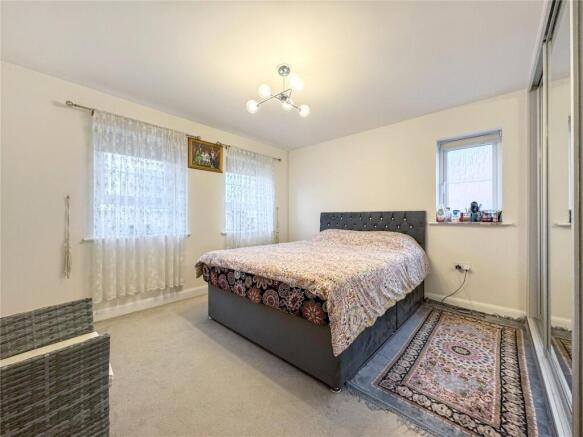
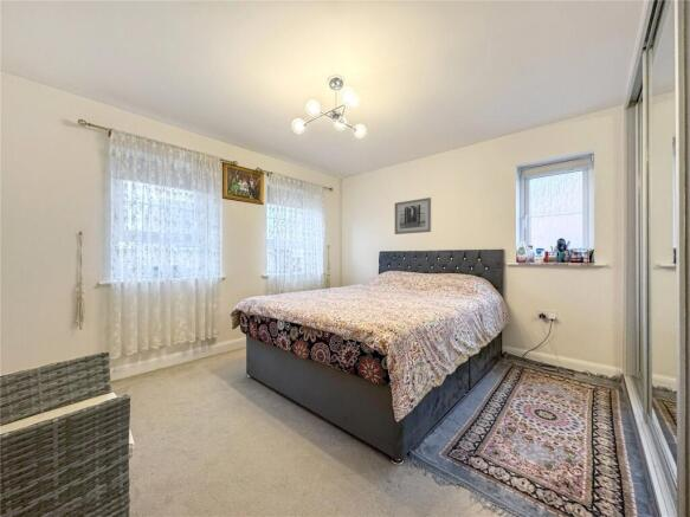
+ wall art (412, 217)
